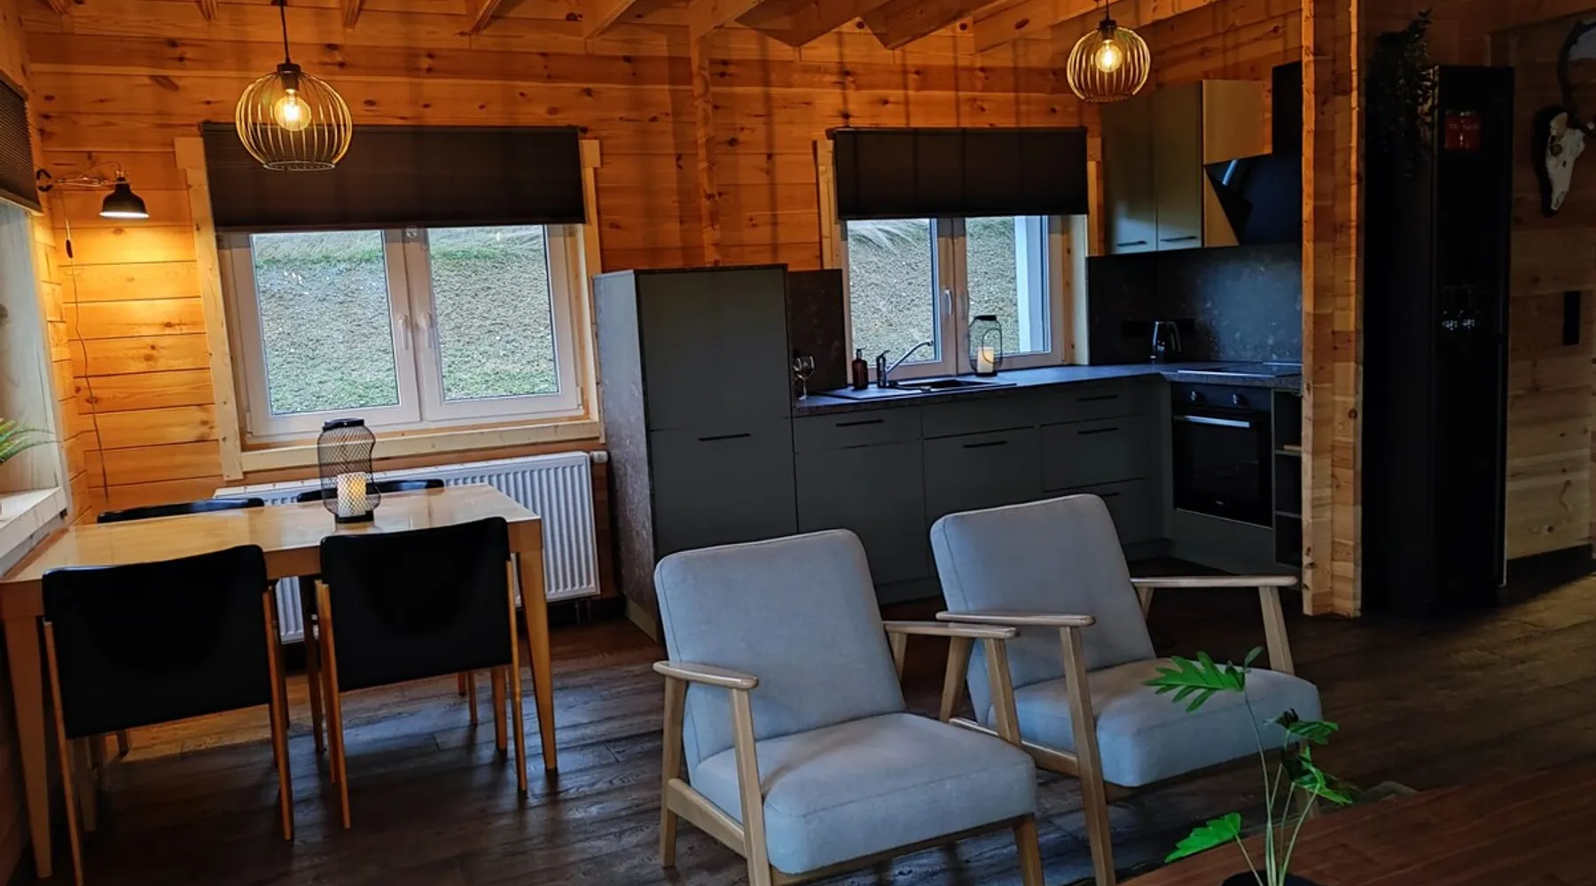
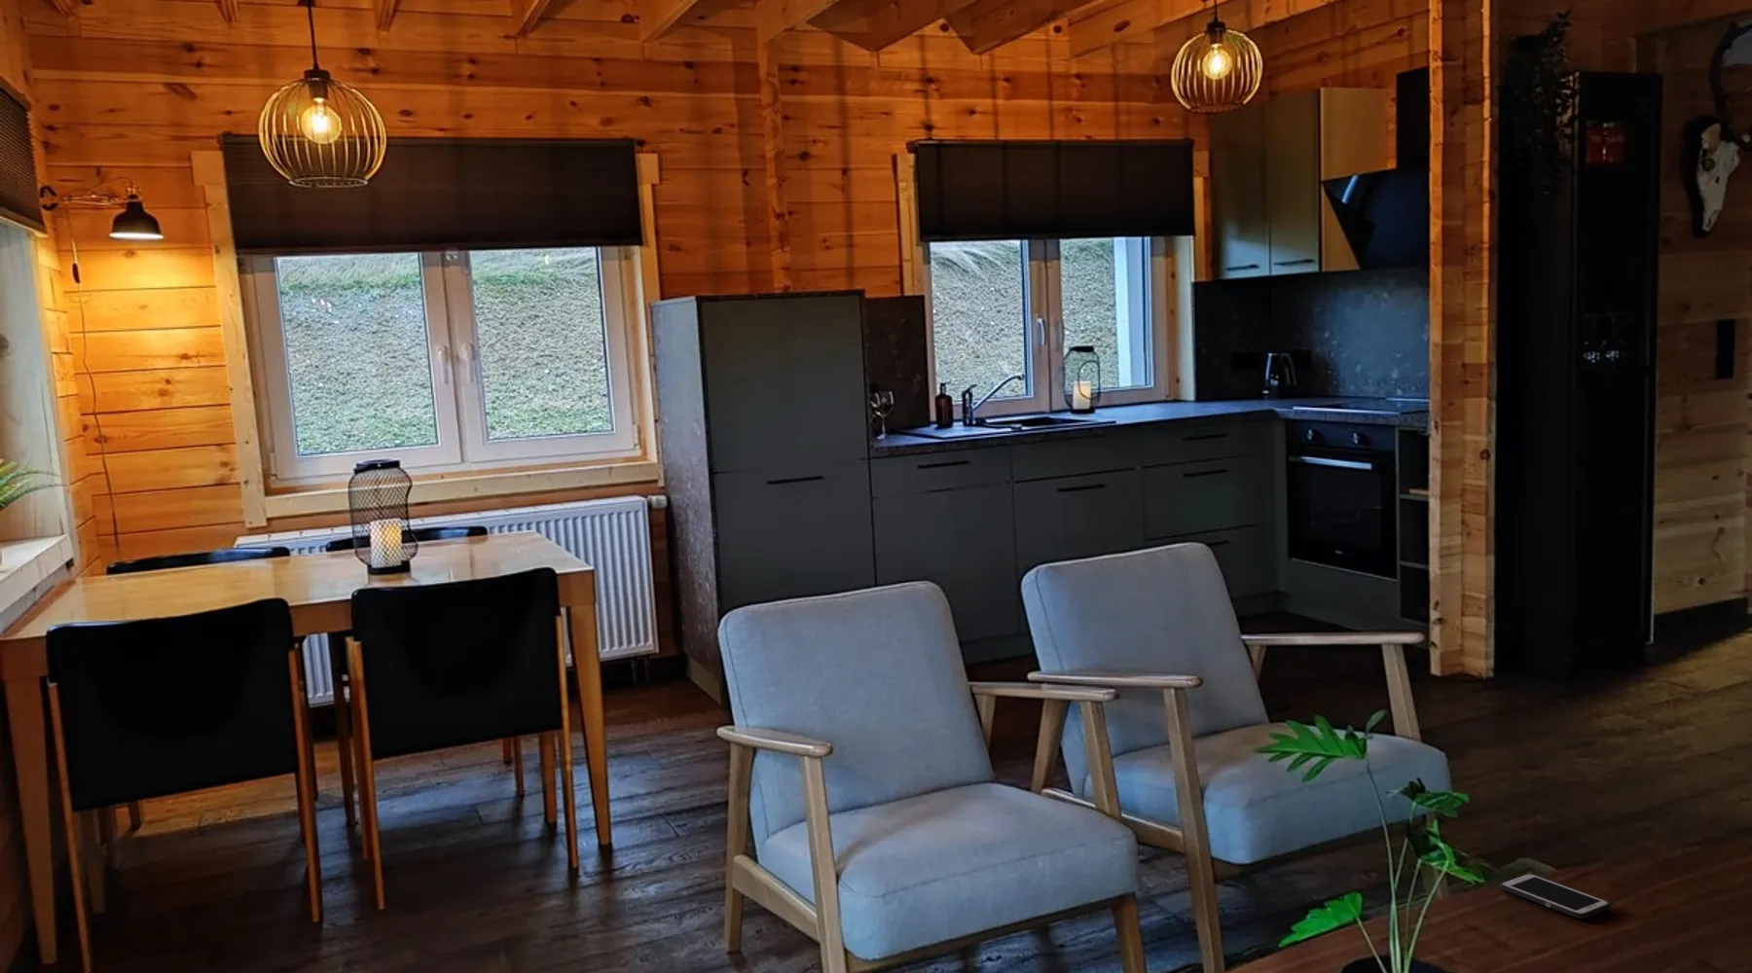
+ cell phone (1553, 895)
